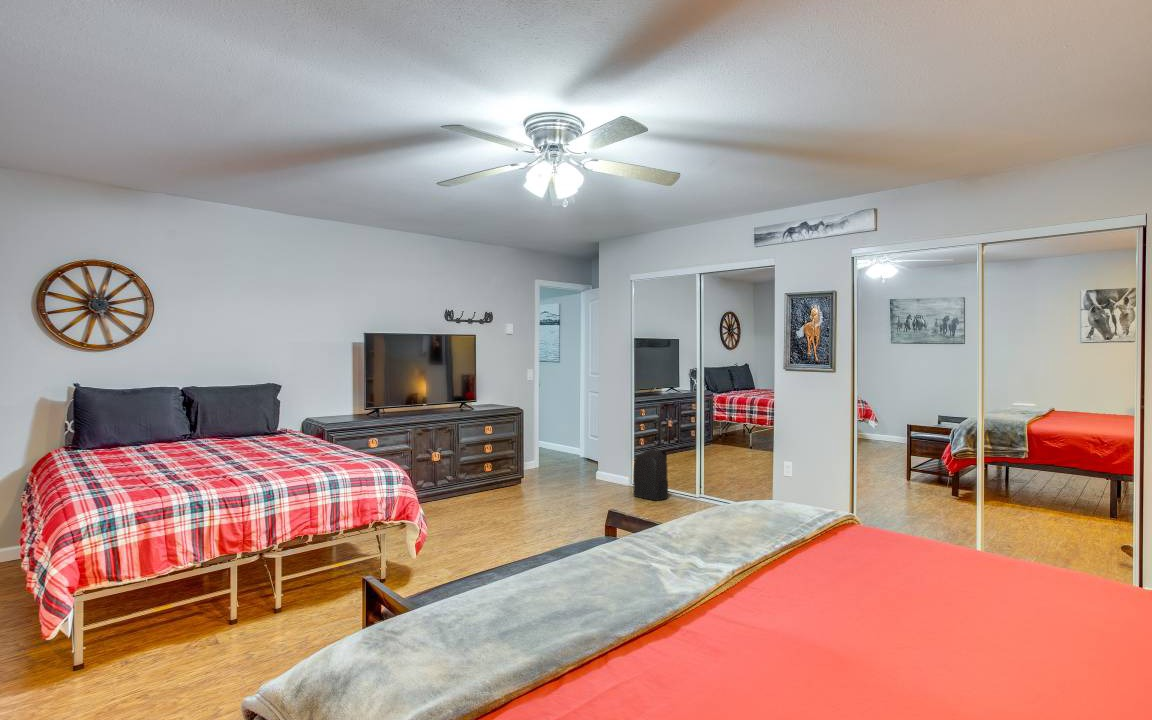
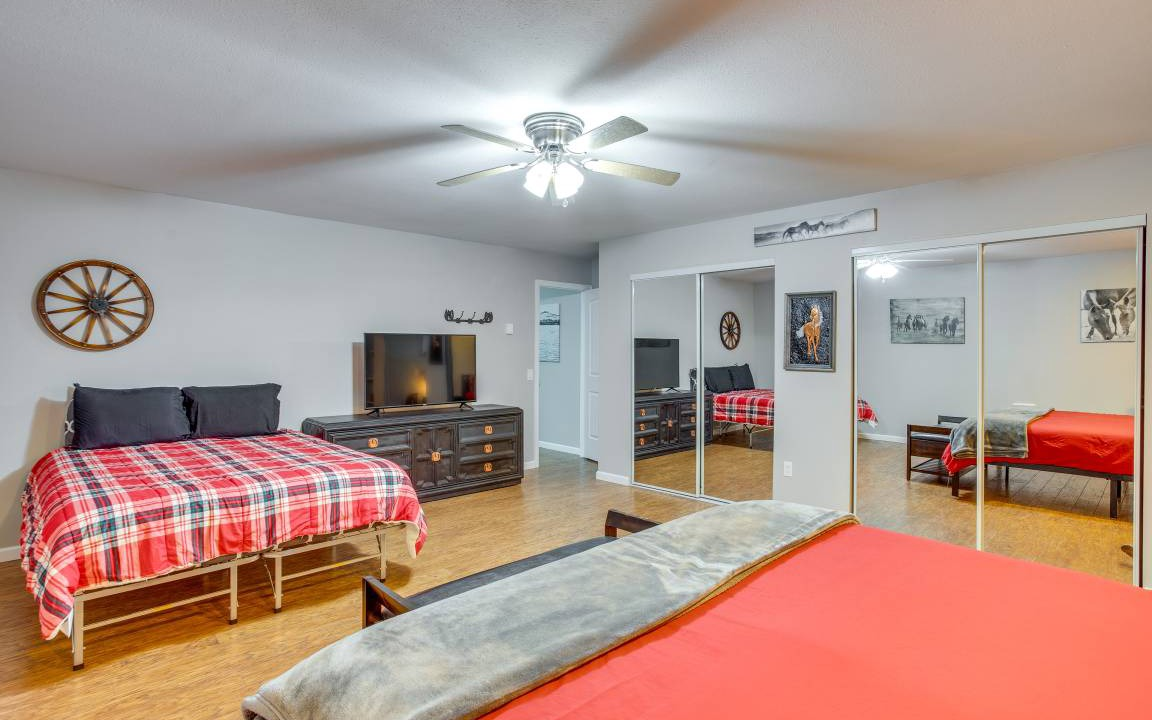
- backpack (653, 471)
